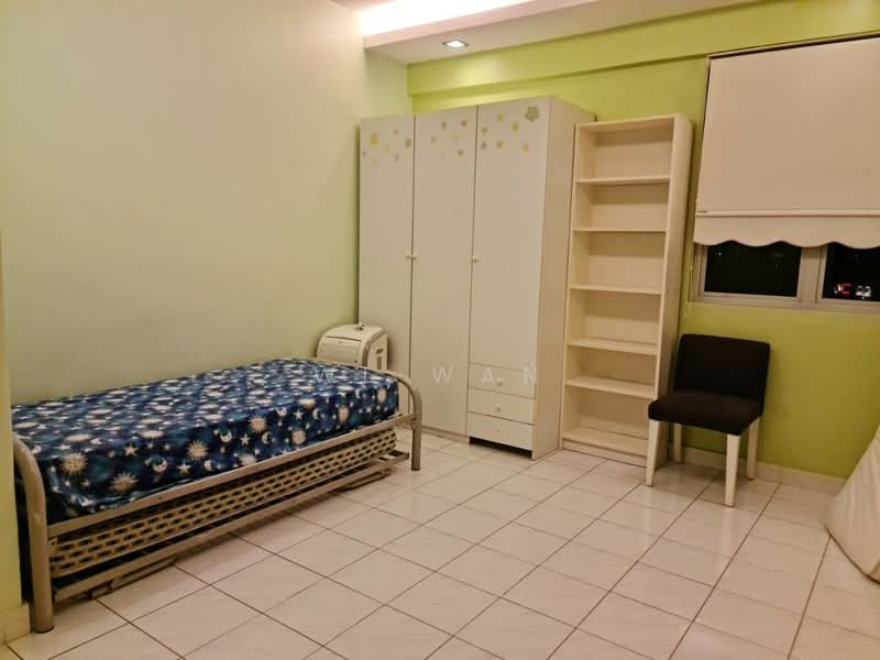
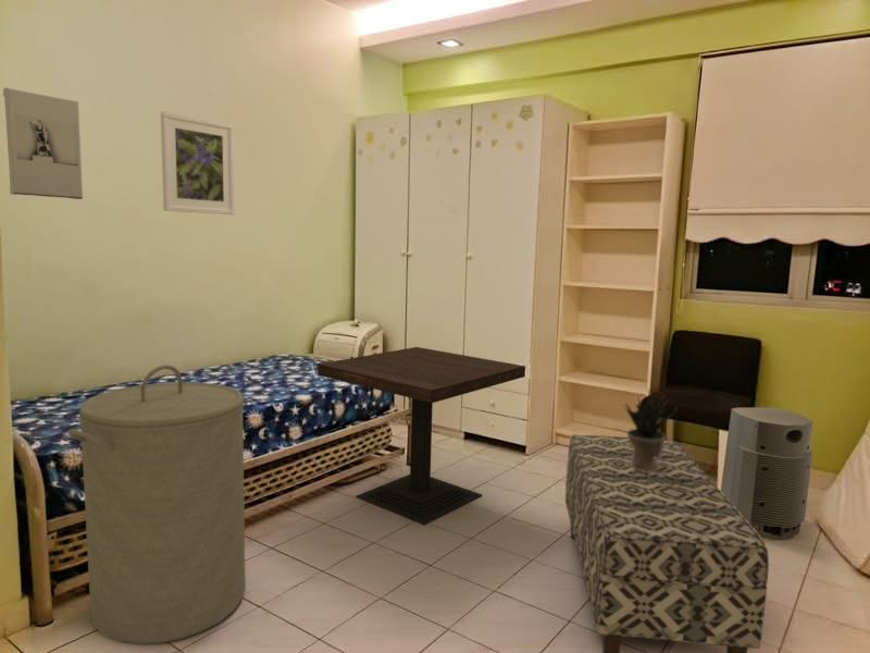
+ bench (643, 538)
+ side table (421, 431)
+ wall sculpture (45, 146)
+ laundry hamper (167, 485)
+ air purifier (766, 469)
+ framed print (199, 165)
+ potted plant (649, 430)
